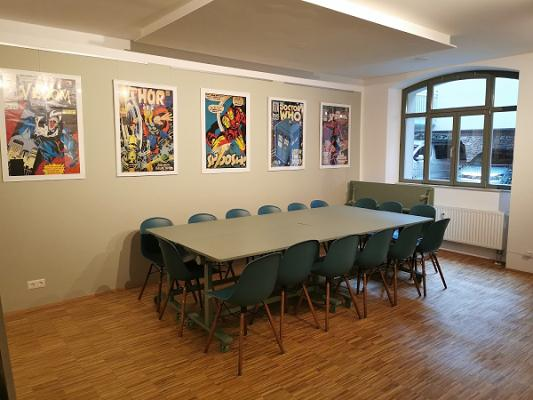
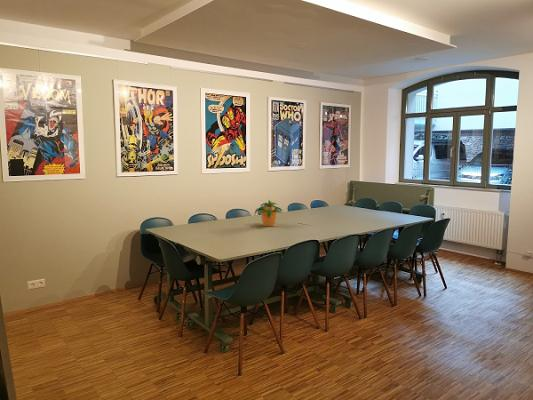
+ potted plant (270, 212)
